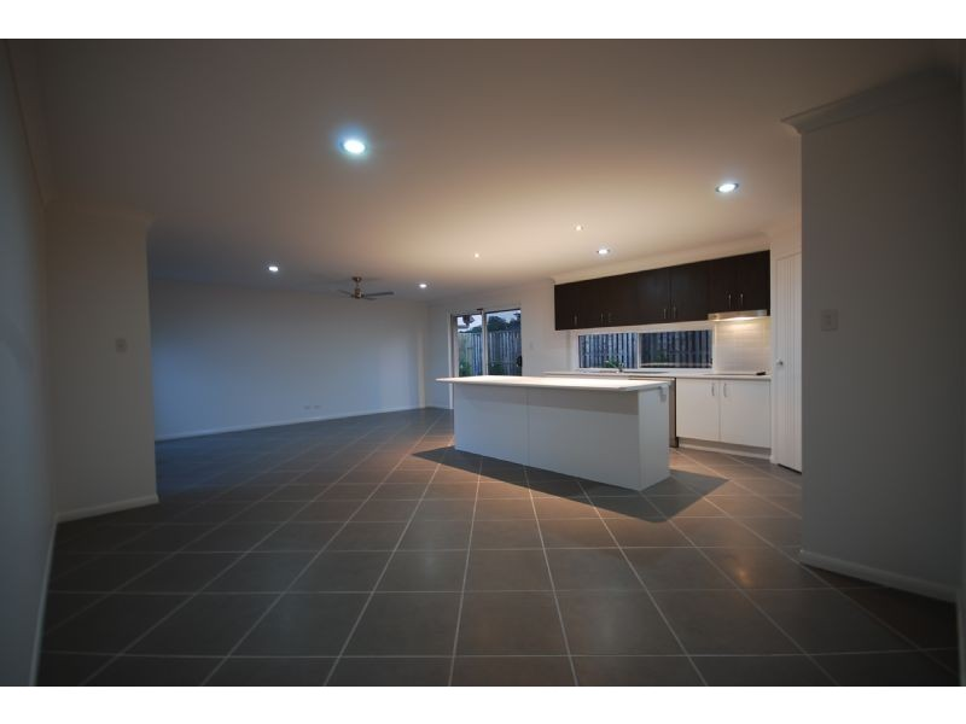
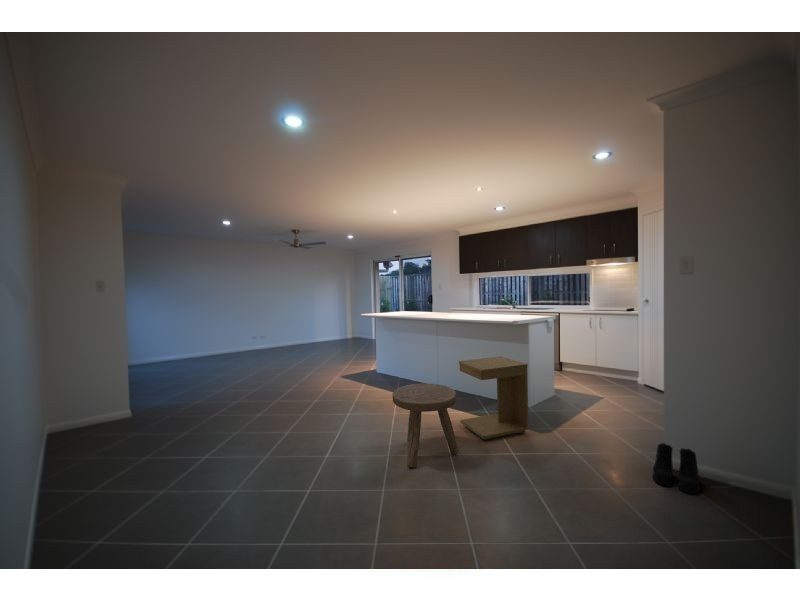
+ boots (672, 465)
+ stool (420, 422)
+ side table (497, 396)
